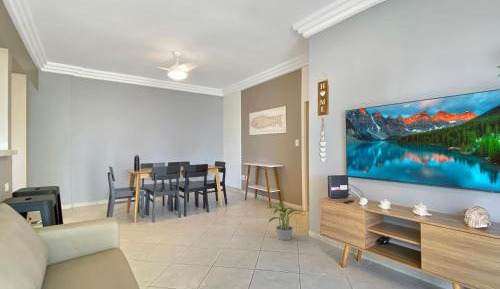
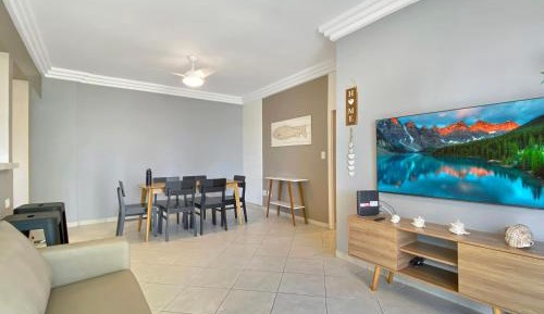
- potted plant (284, 221)
